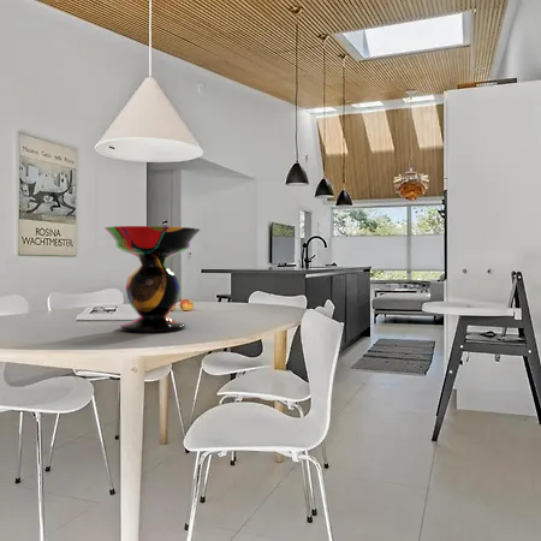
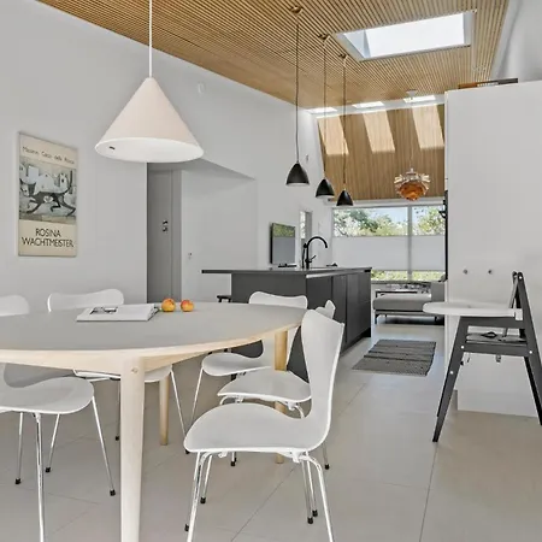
- decorative bowl (153, 278)
